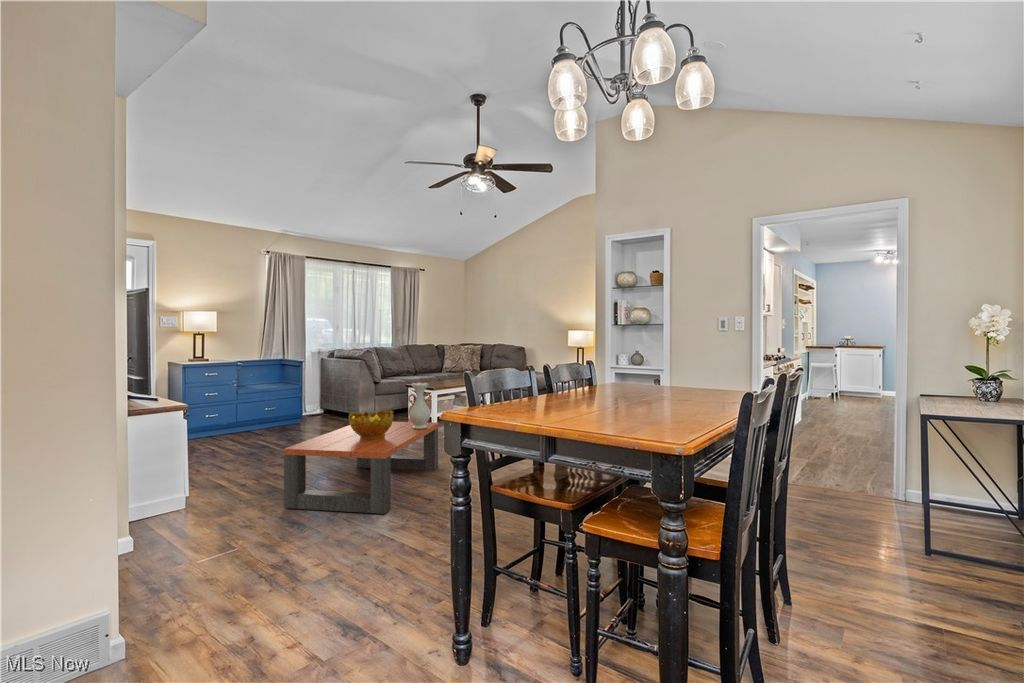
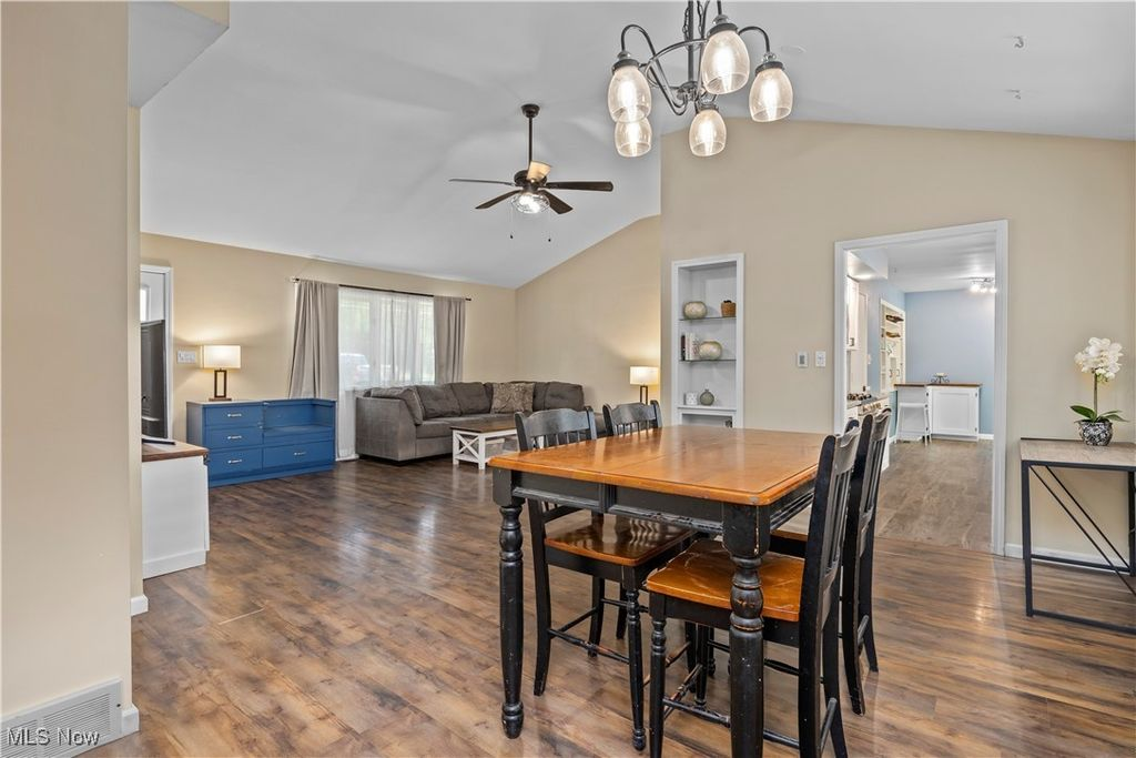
- vase (419, 405)
- coffee table (371, 459)
- decorative bowl (371, 424)
